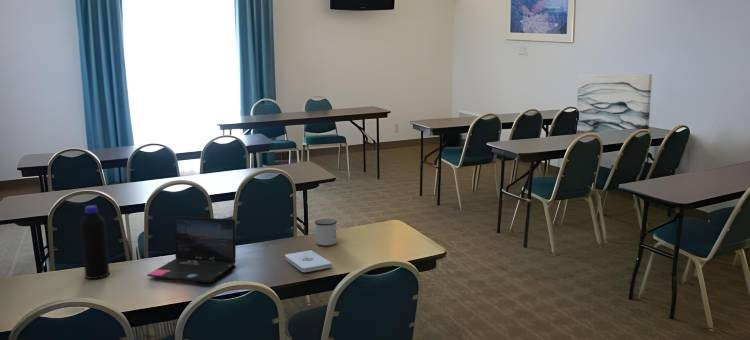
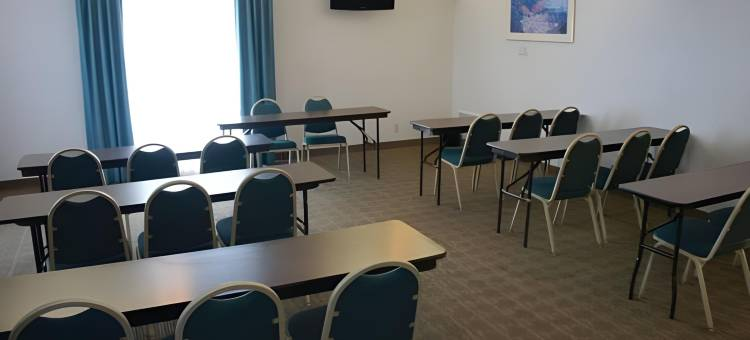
- bottle (94, 241)
- mug (325, 231)
- notepad (307, 260)
- wall art (611, 104)
- laptop (191, 248)
